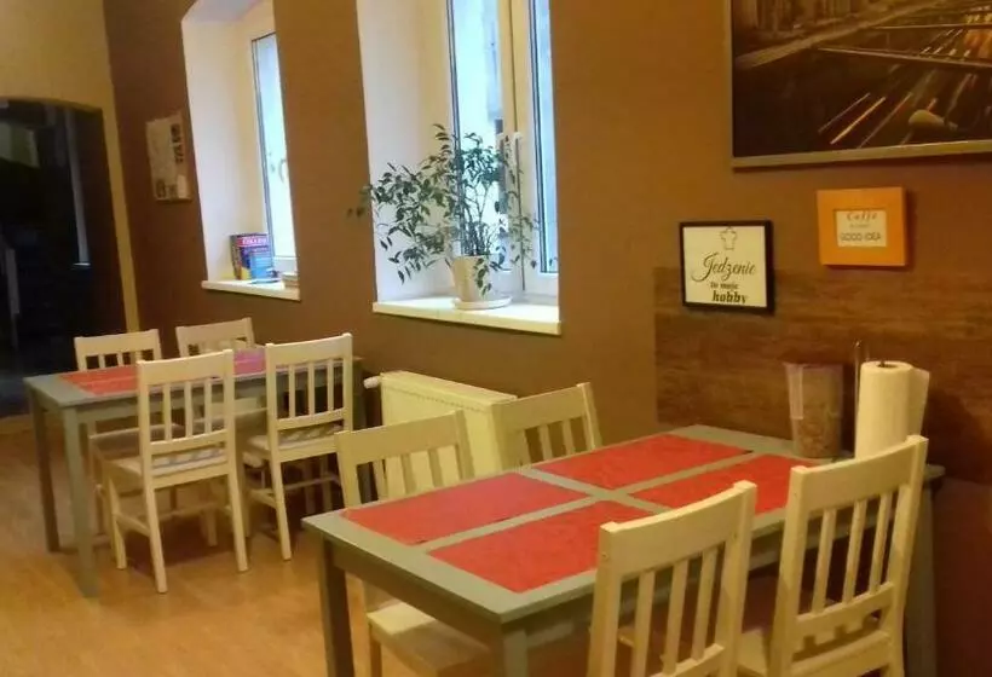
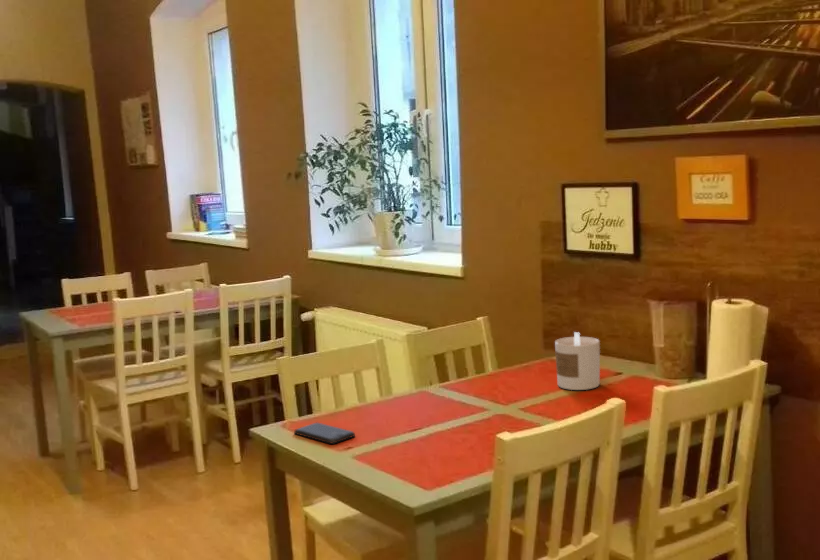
+ smartphone (324, 432)
+ candle (577, 358)
